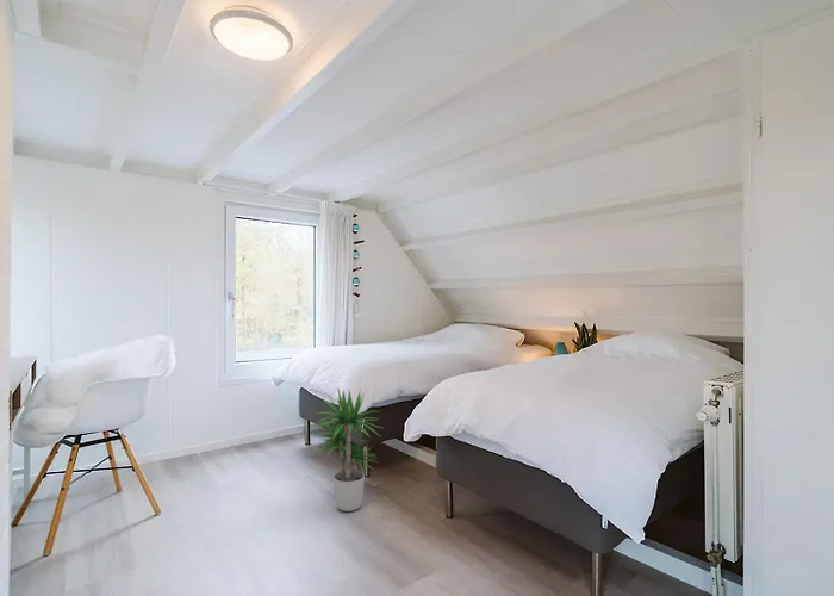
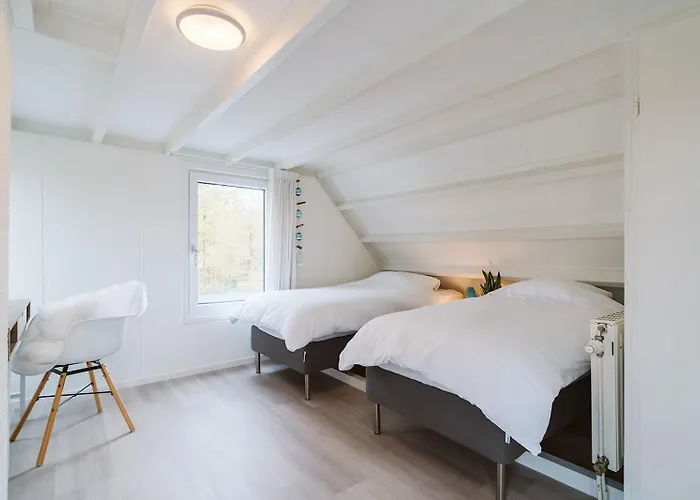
- potted plant (344, 447)
